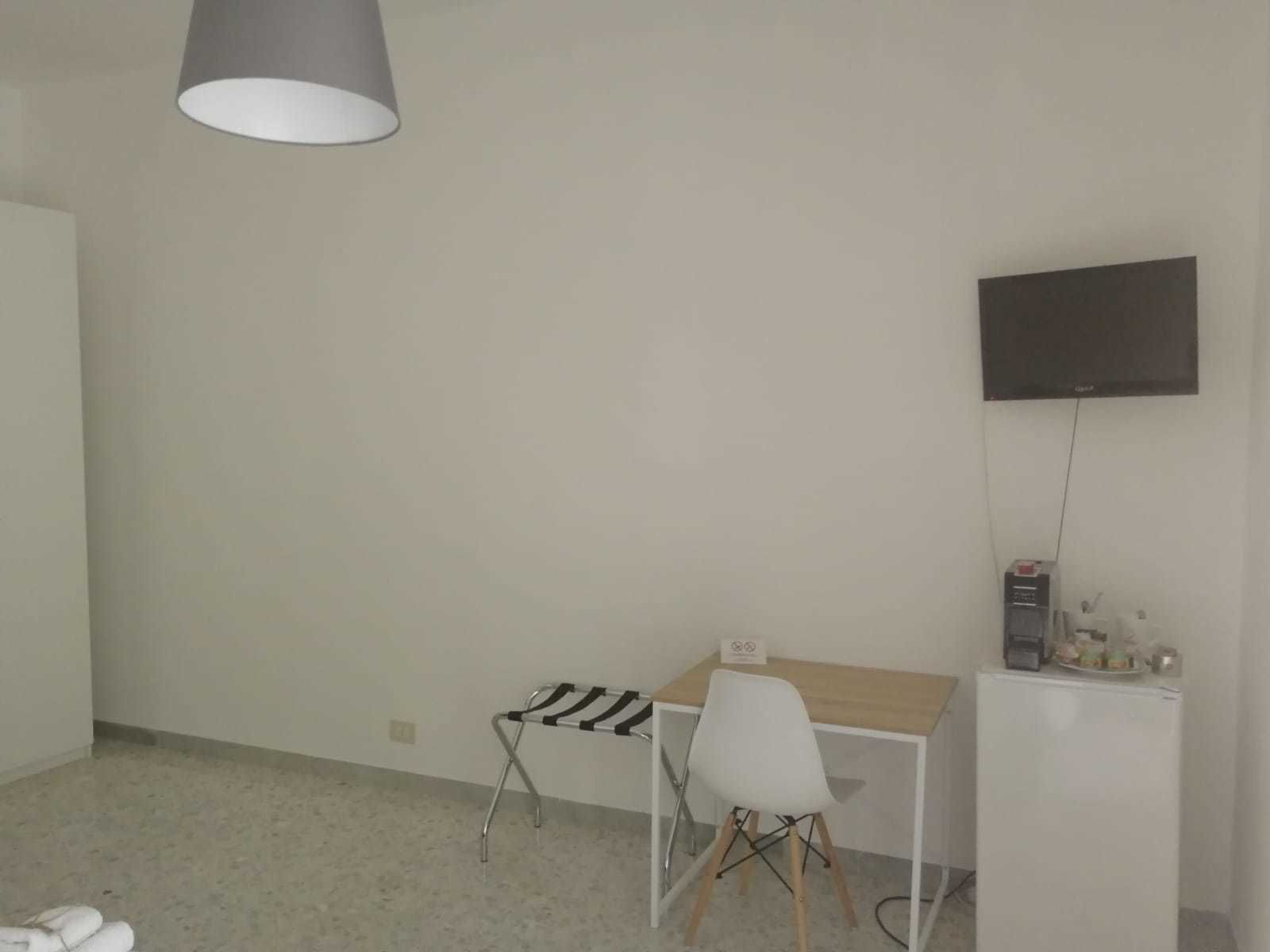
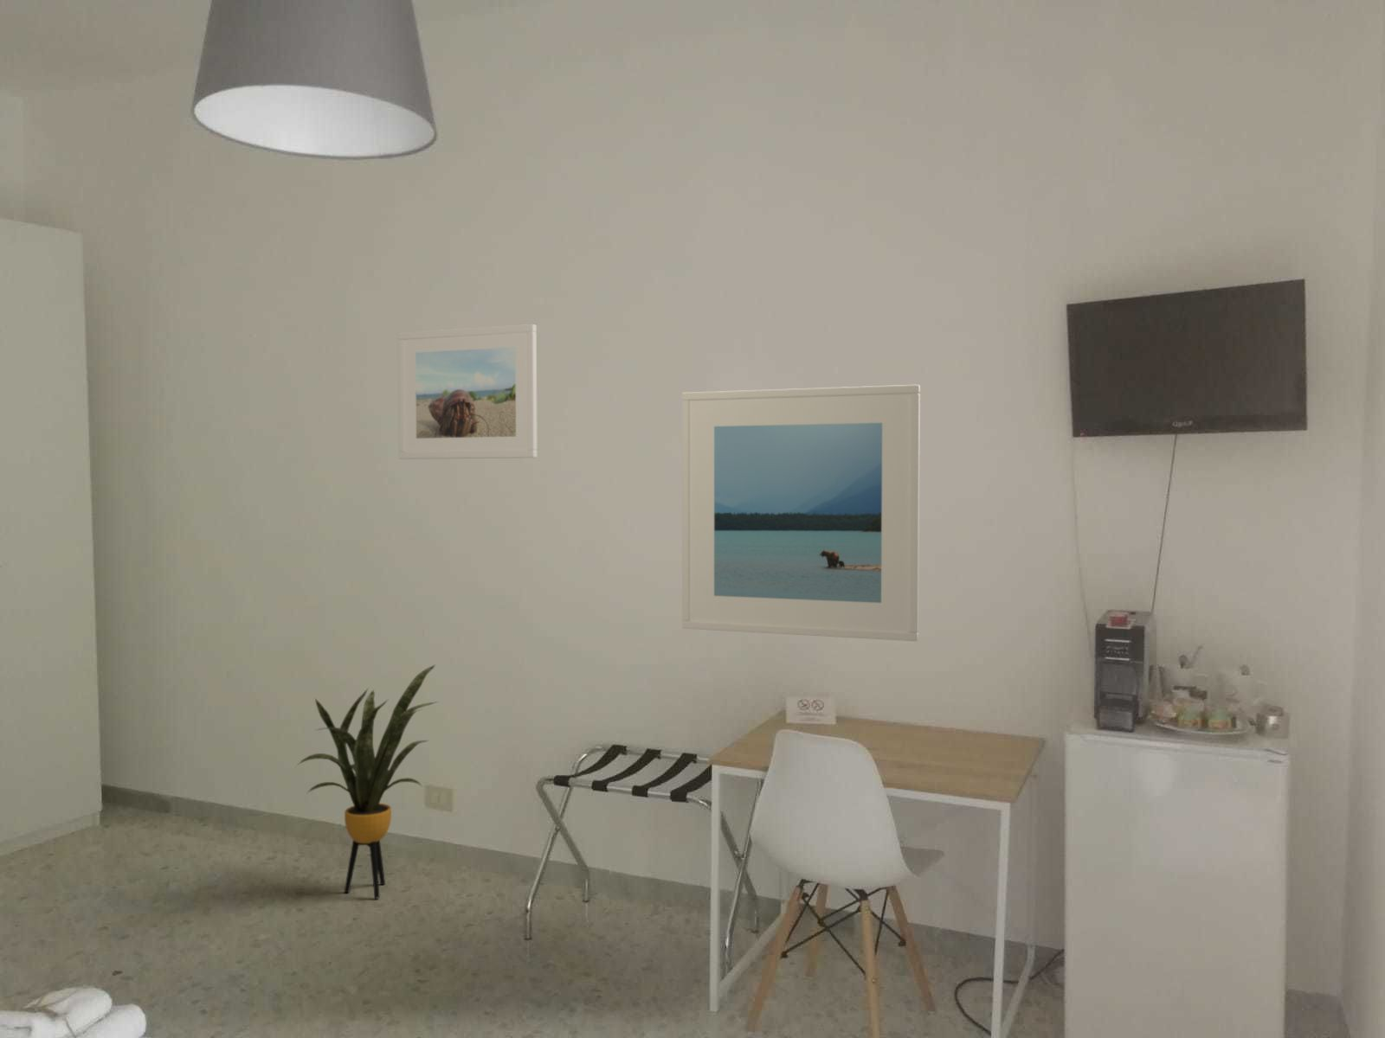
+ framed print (795, 512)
+ house plant (382, 784)
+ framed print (466, 394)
